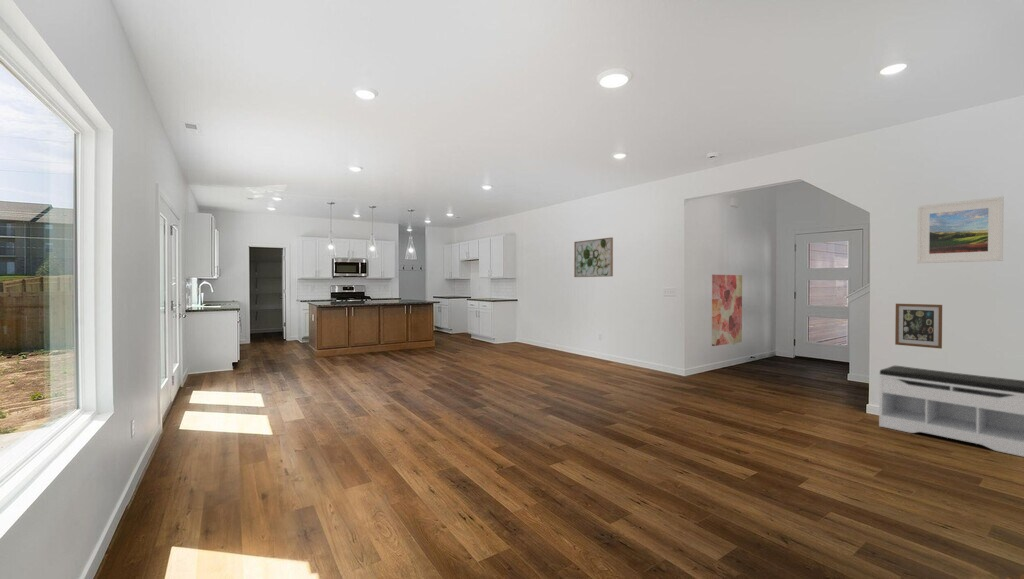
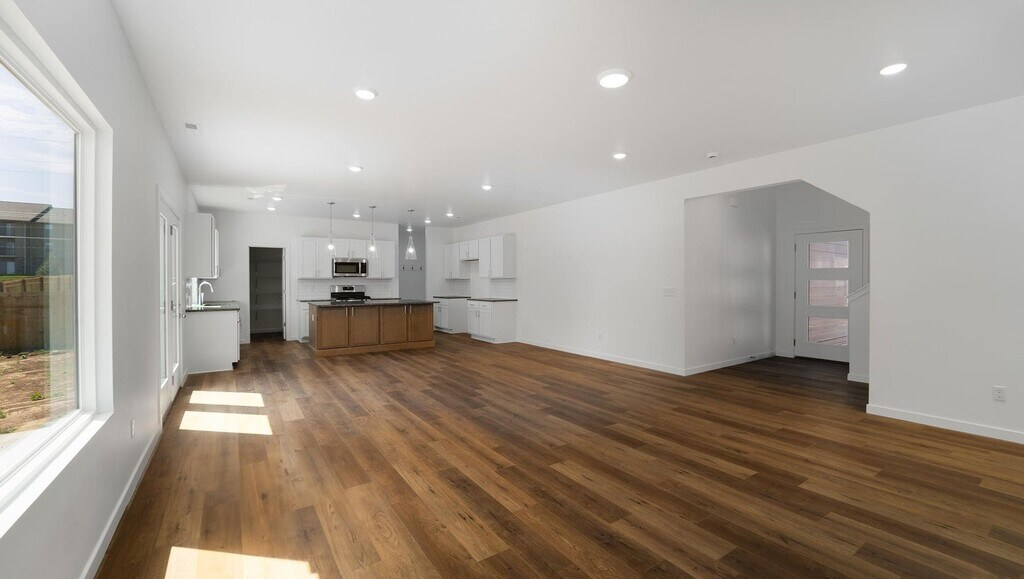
- wall art (727, 309)
- wall art (592, 258)
- wall art (918, 325)
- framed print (957, 231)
- bench (956, 405)
